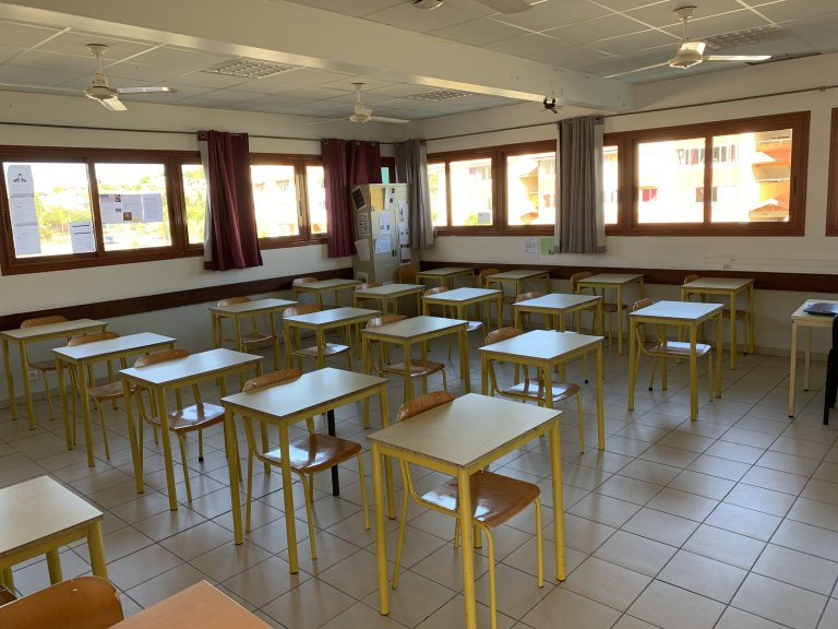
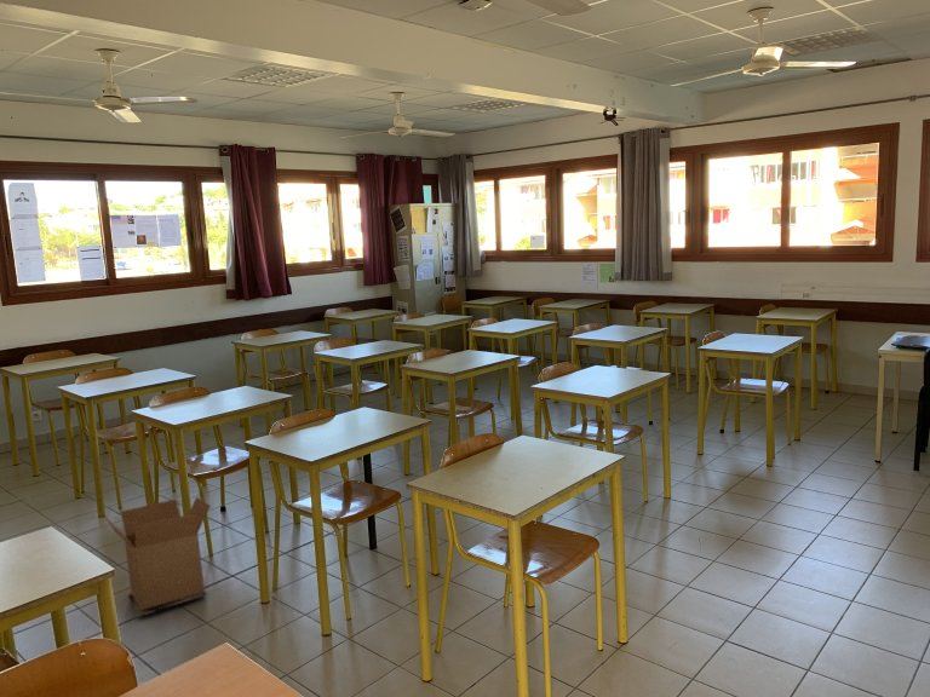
+ cardboard box (161, 549)
